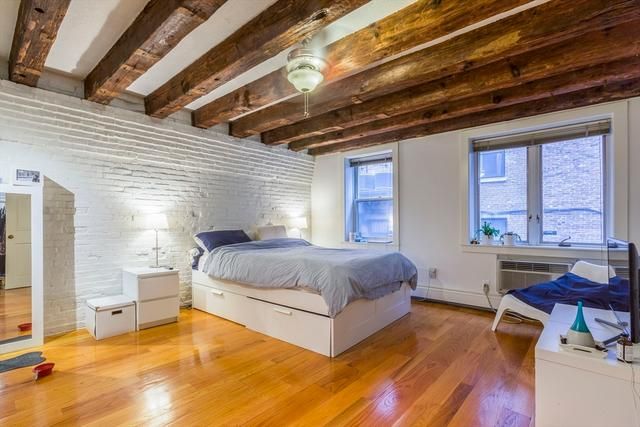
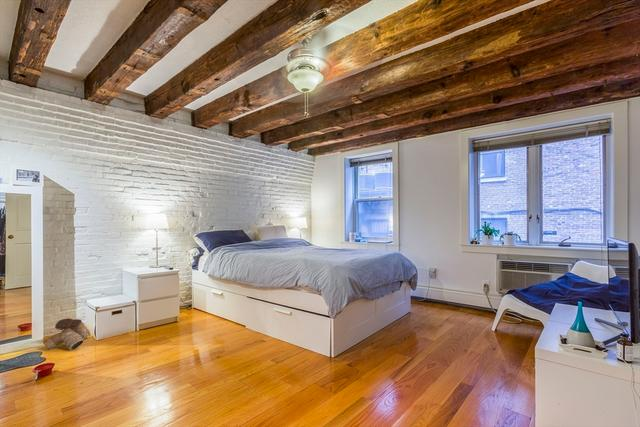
+ boots (70, 333)
